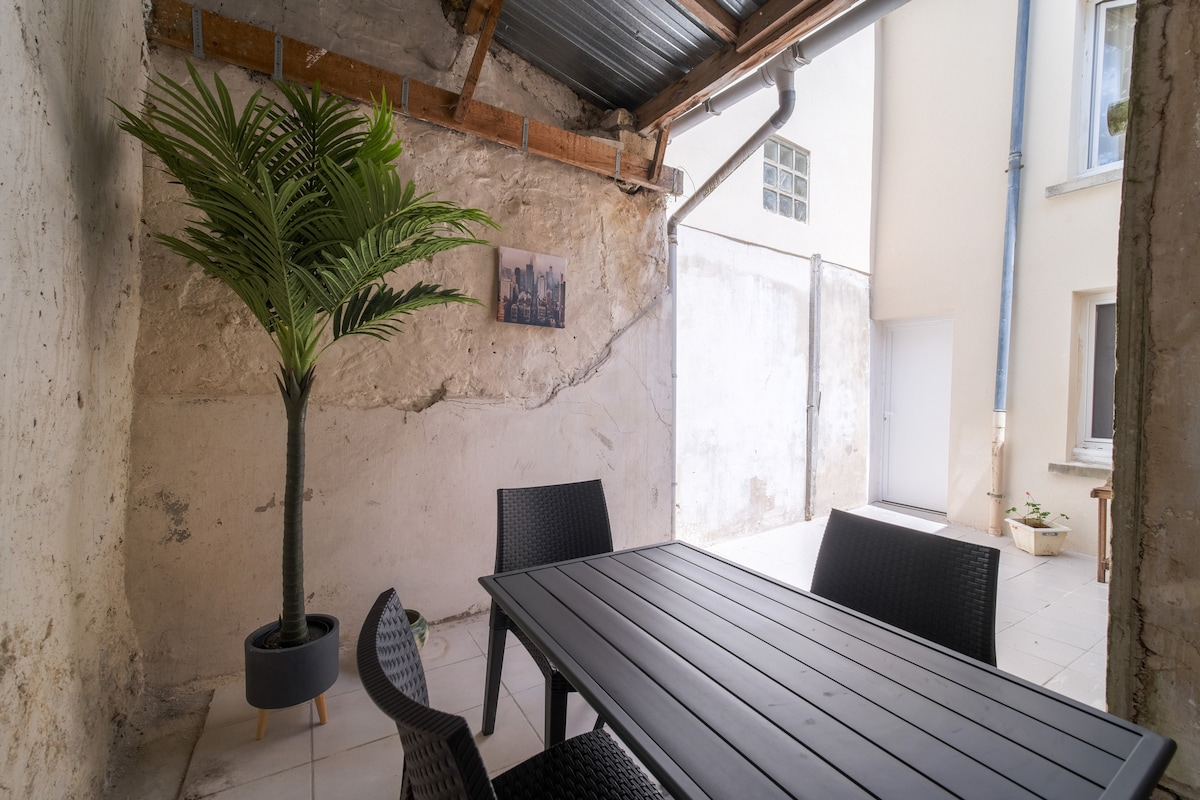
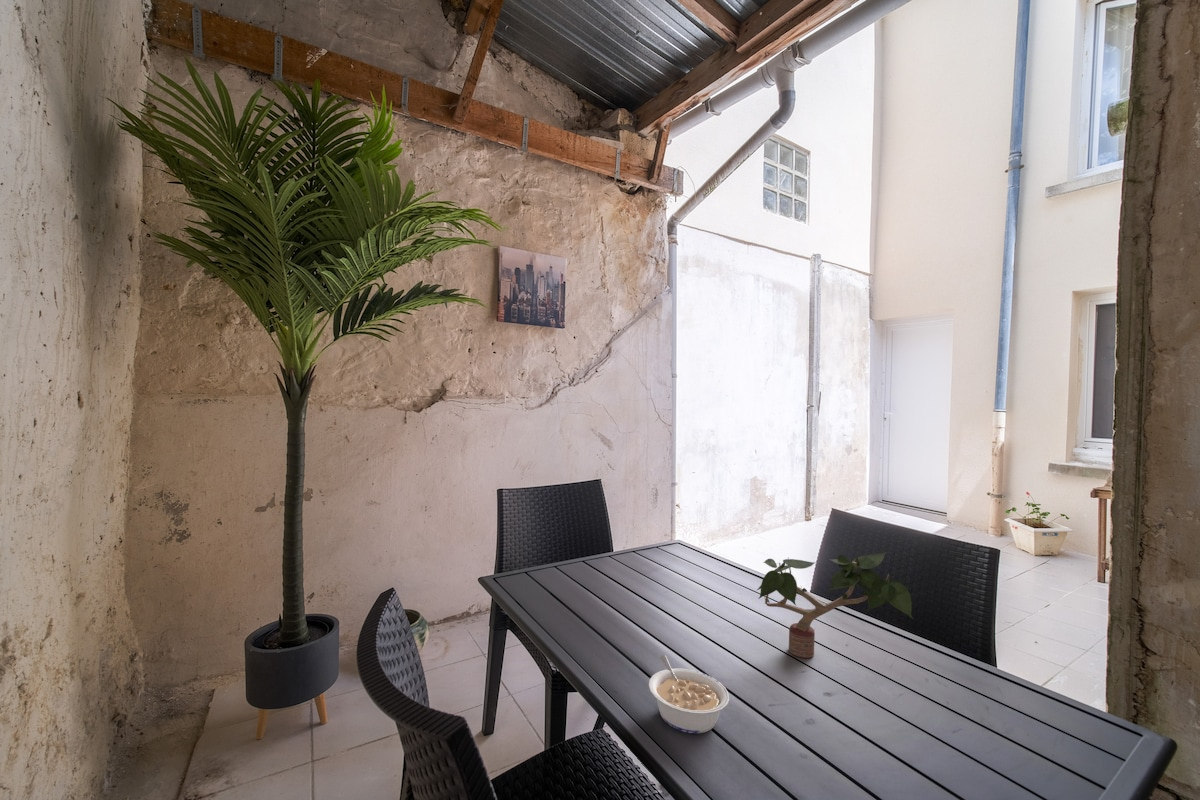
+ potted plant (833, 608)
+ legume (684, 698)
